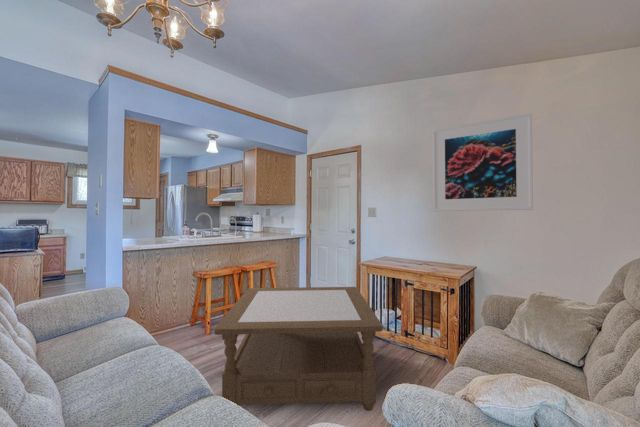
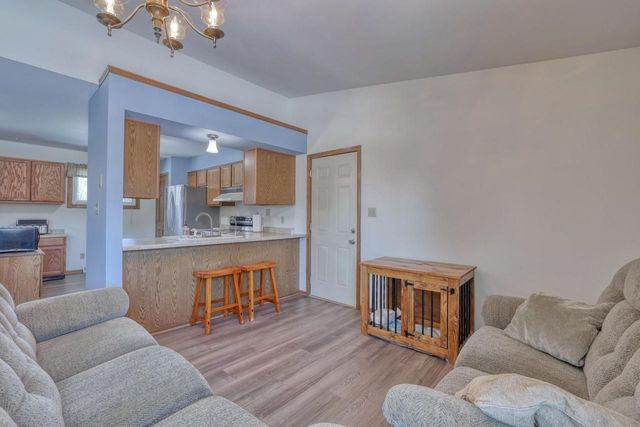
- coffee table (301, 338)
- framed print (478, 166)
